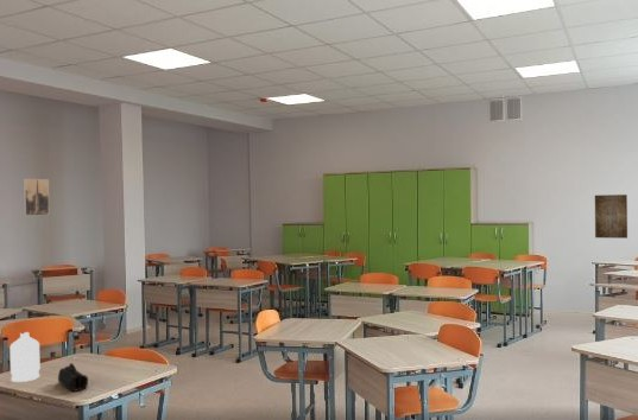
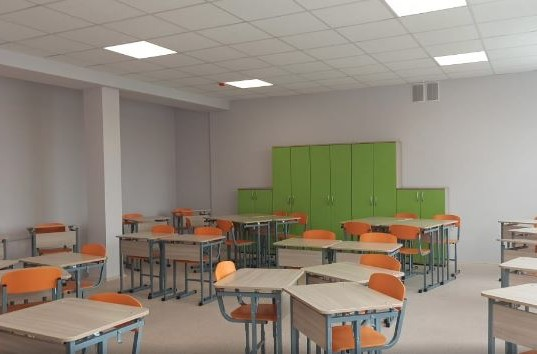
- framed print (36, 197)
- bottle (25, 355)
- wall art (611, 216)
- pencil case (72, 374)
